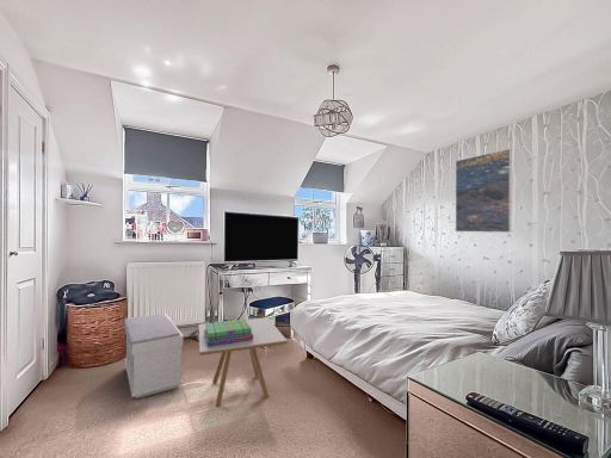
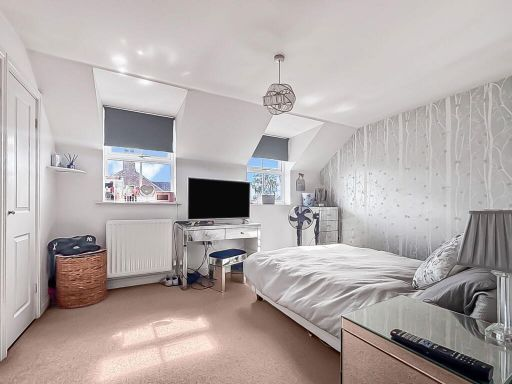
- stack of books (227, 330)
- side table (229, 359)
- bench (150, 349)
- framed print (481, 193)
